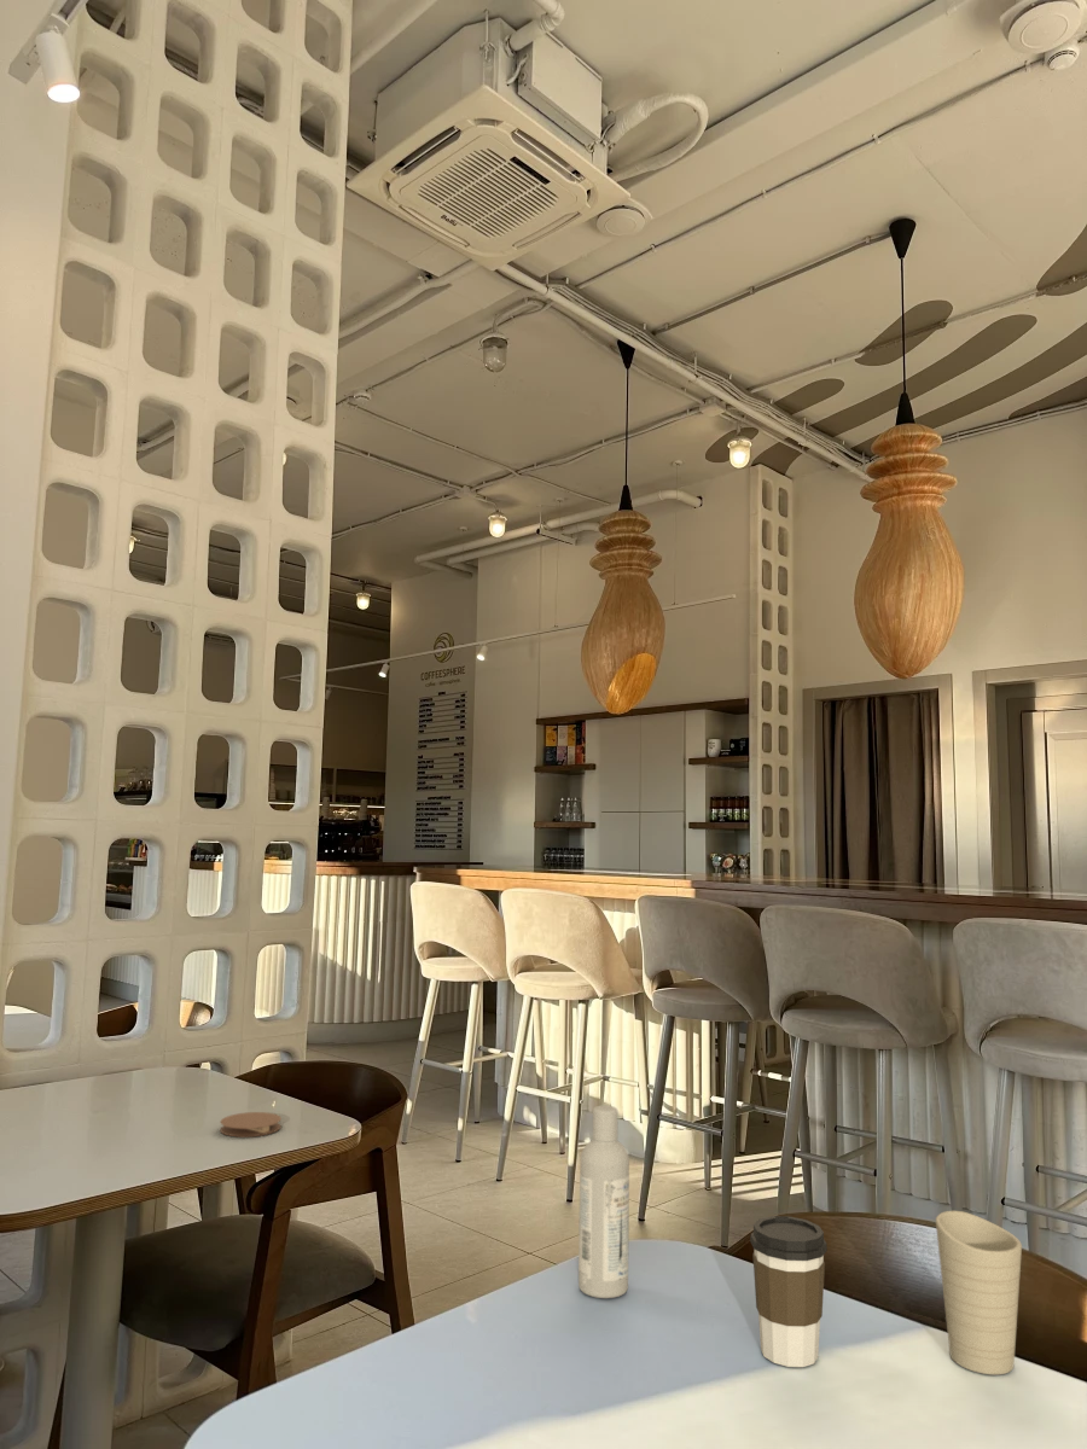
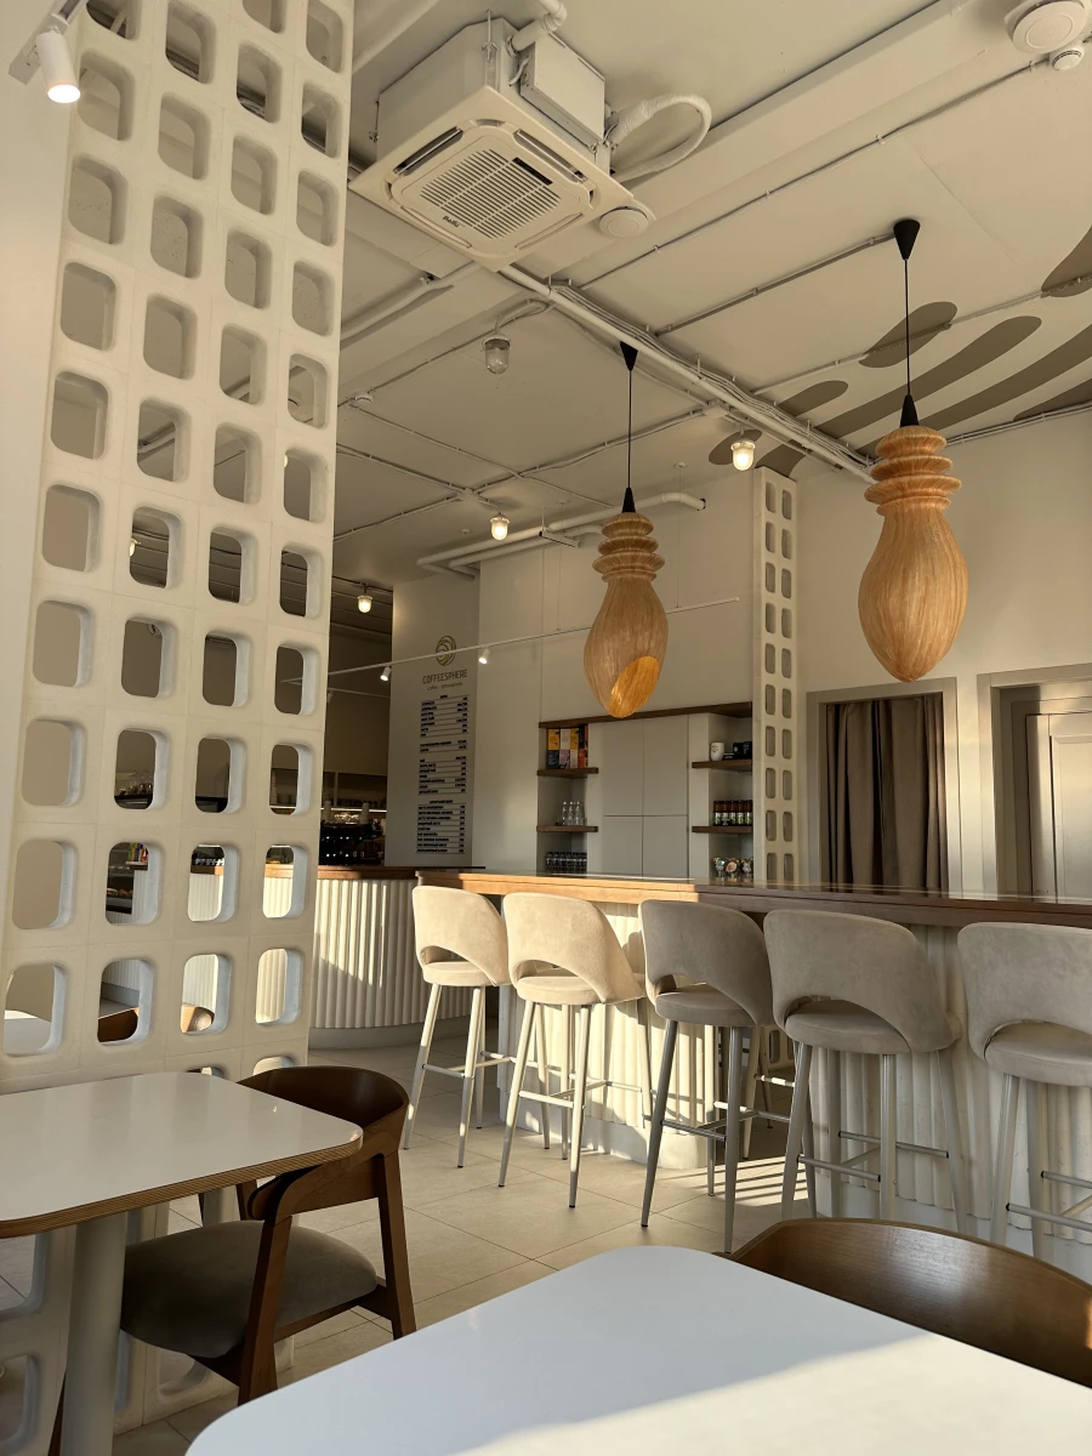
- coaster (250, 1123)
- cup (978, 1291)
- coffee cup (789, 1290)
- bottle (604, 1197)
